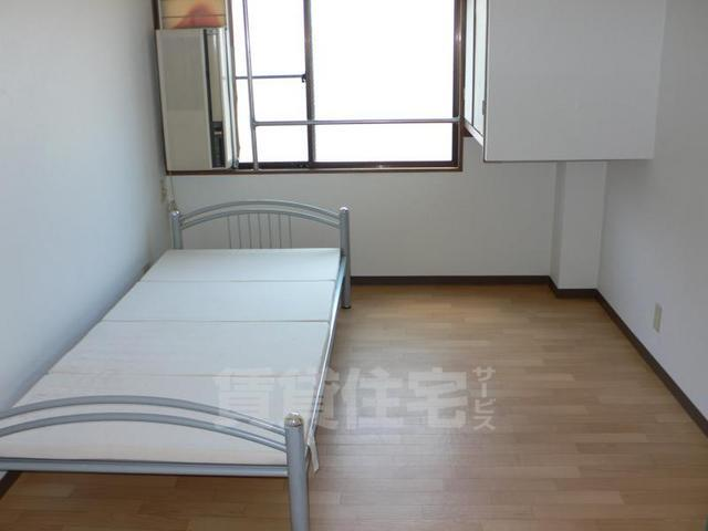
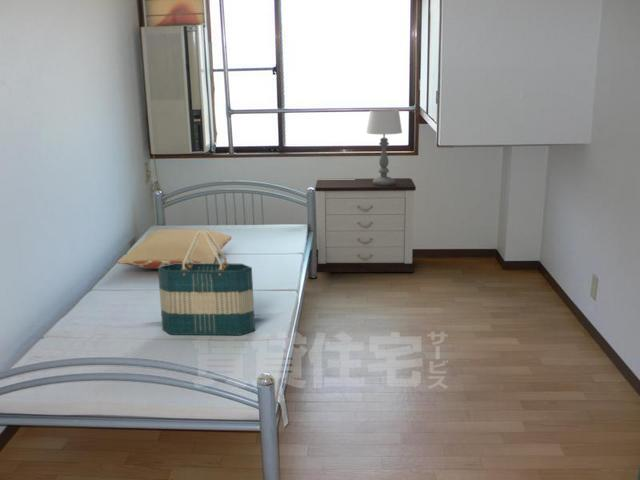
+ pillow (178, 248)
+ tote bag (205, 281)
+ nightstand (364, 224)
+ table lamp (384, 147)
